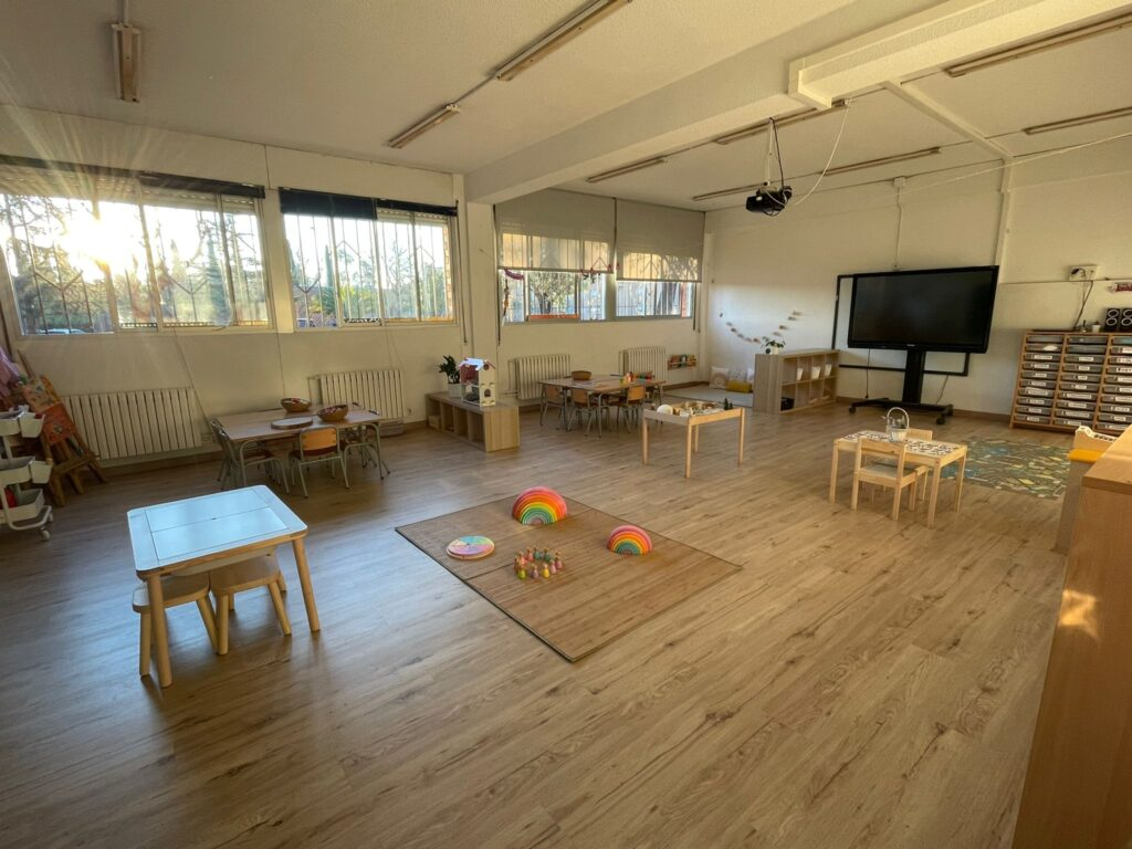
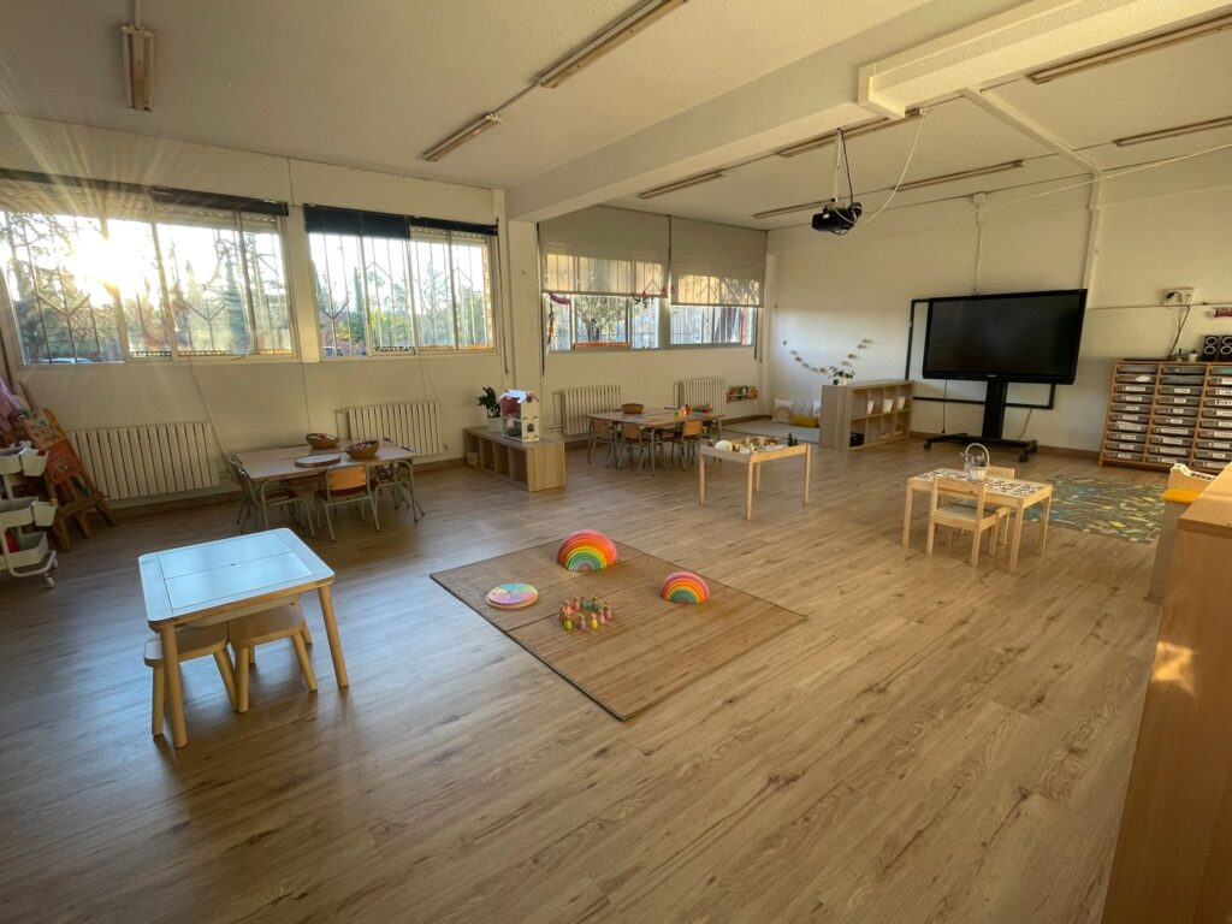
- basket (389, 421)
